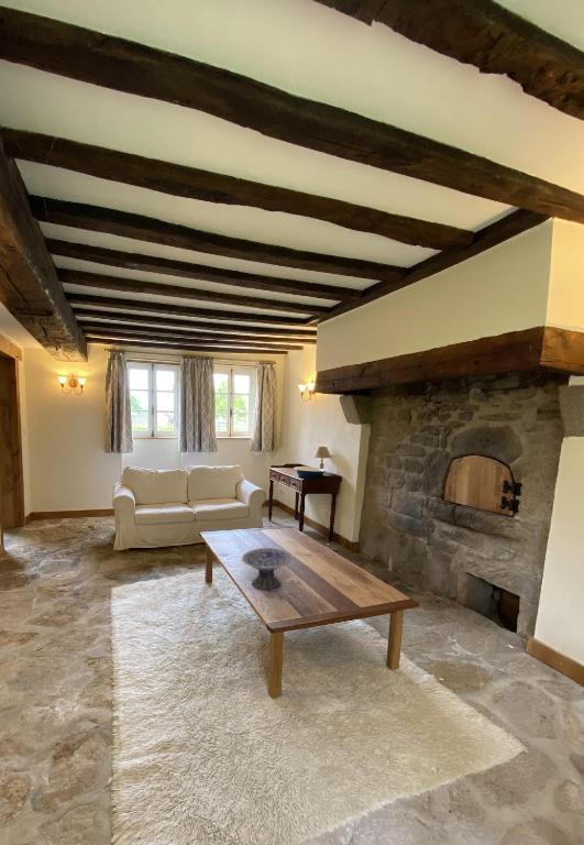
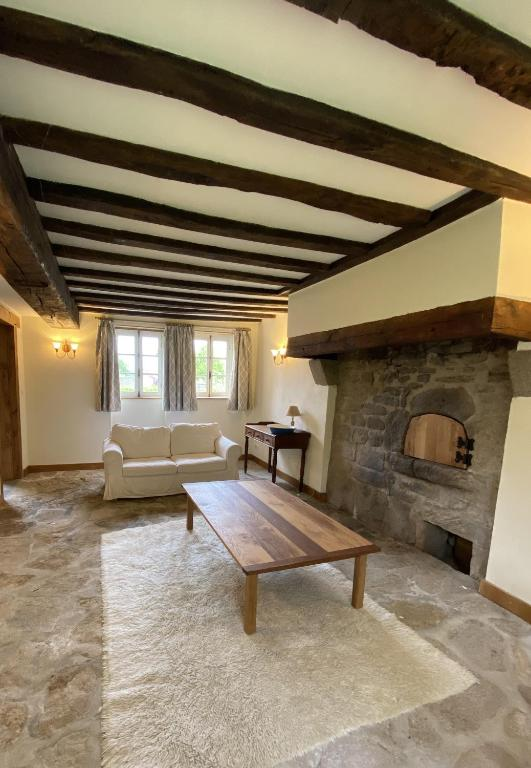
- decorative bowl (266, 570)
